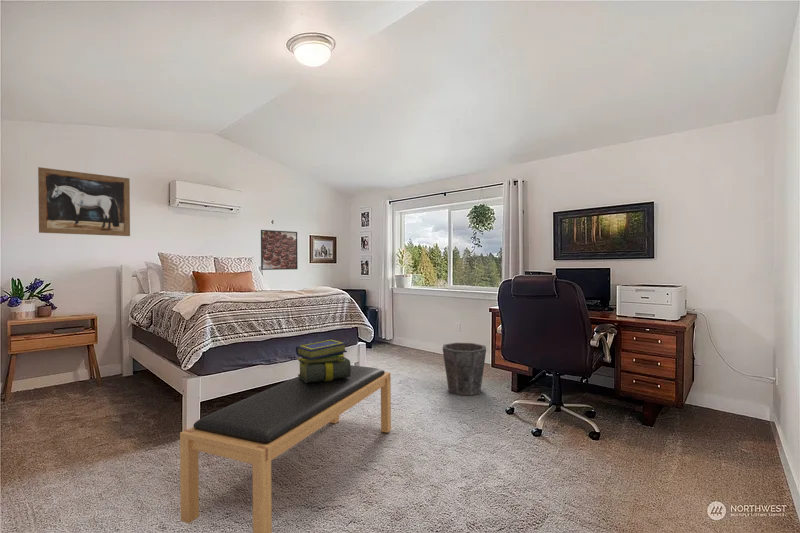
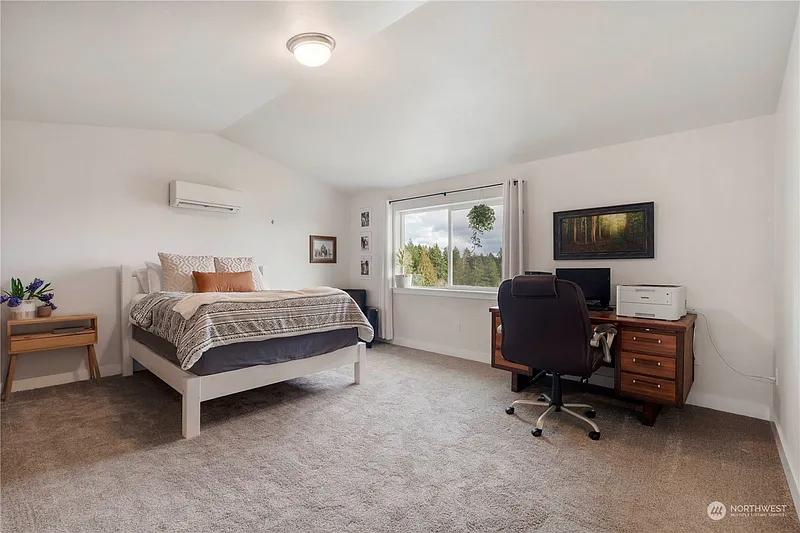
- waste bin (464, 368)
- bench (308, 426)
- wall art (86, 203)
- stack of books (322, 360)
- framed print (279, 250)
